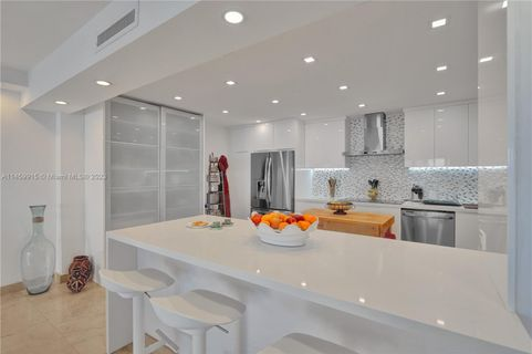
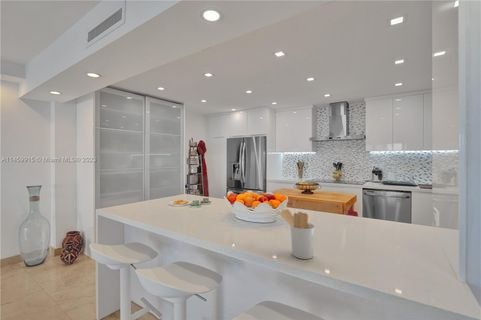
+ utensil holder (296, 231)
